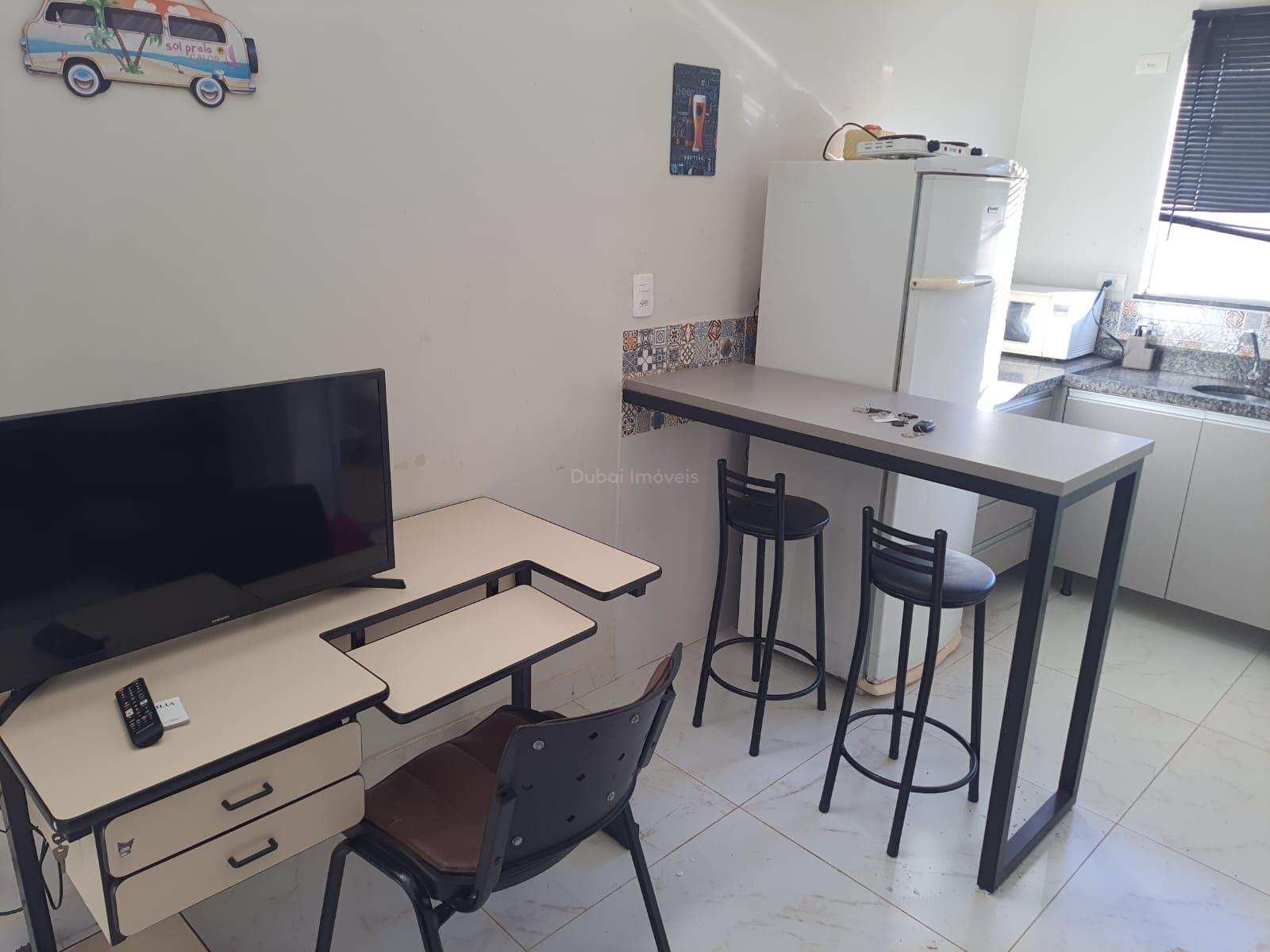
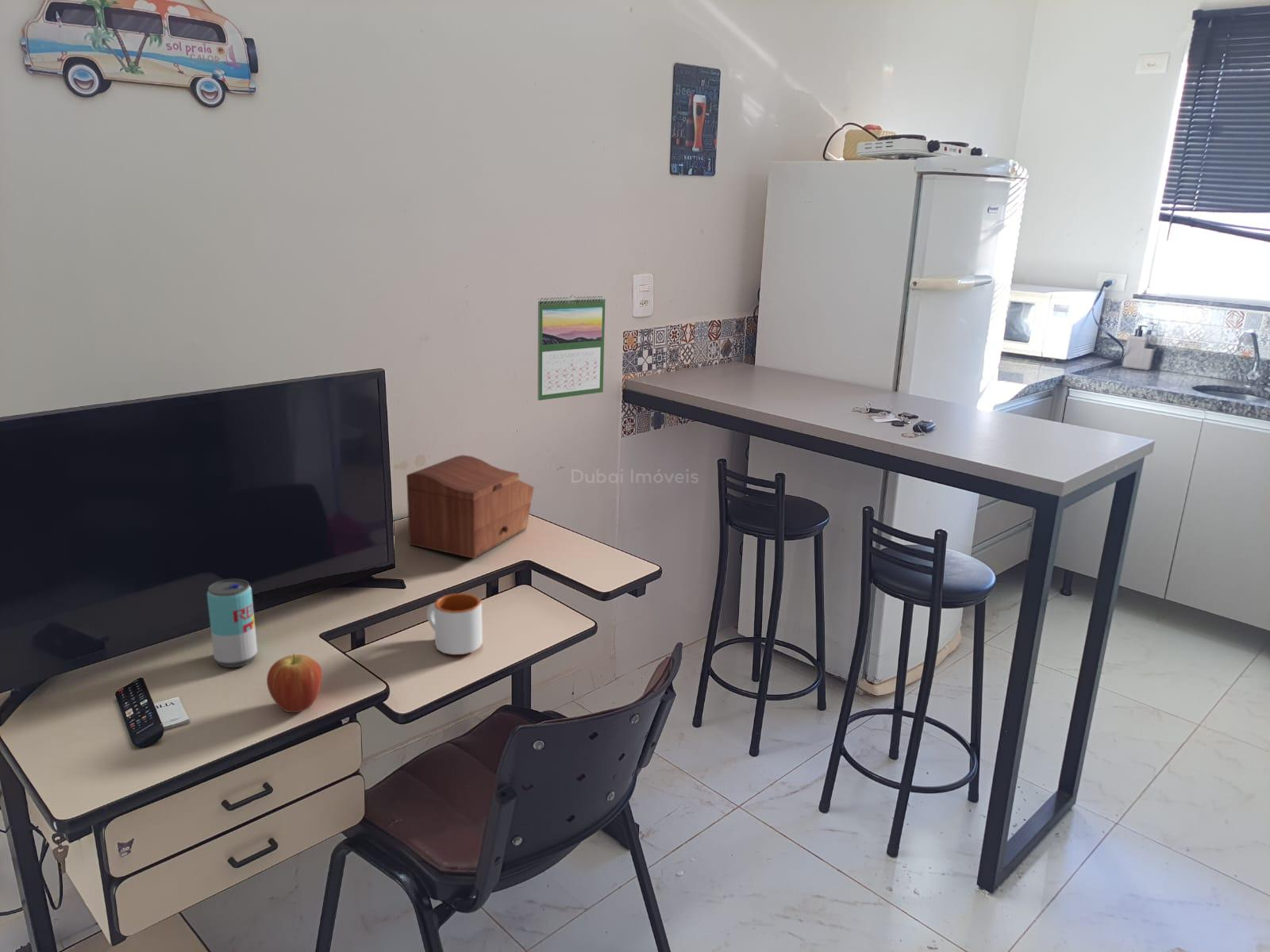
+ fruit (294, 681)
+ sewing box (475, 500)
+ calendar (572, 346)
+ mug (452, 621)
+ beverage can (233, 623)
